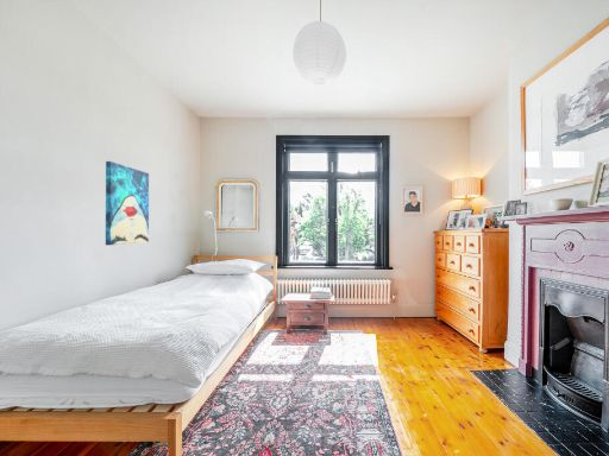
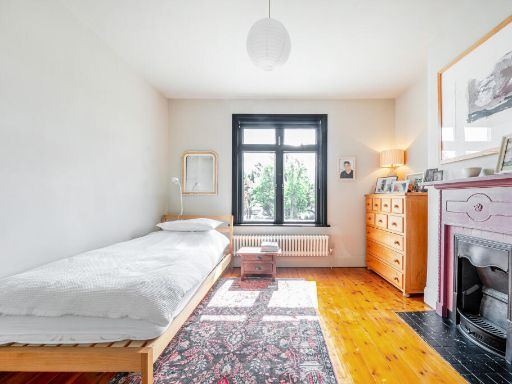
- wall art (128, 205)
